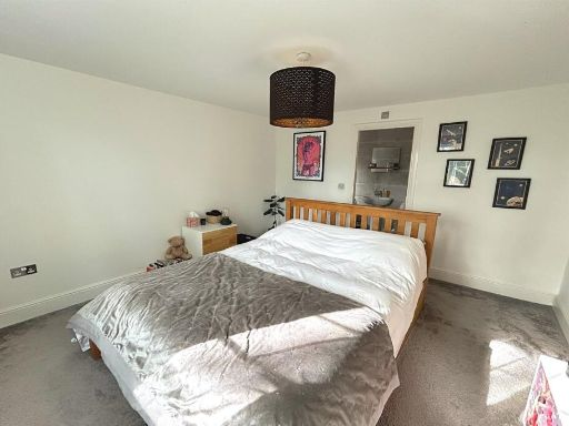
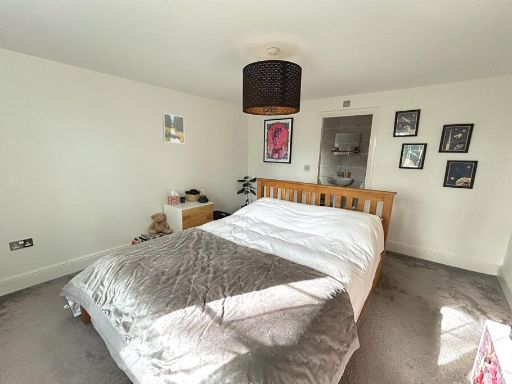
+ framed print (173, 129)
